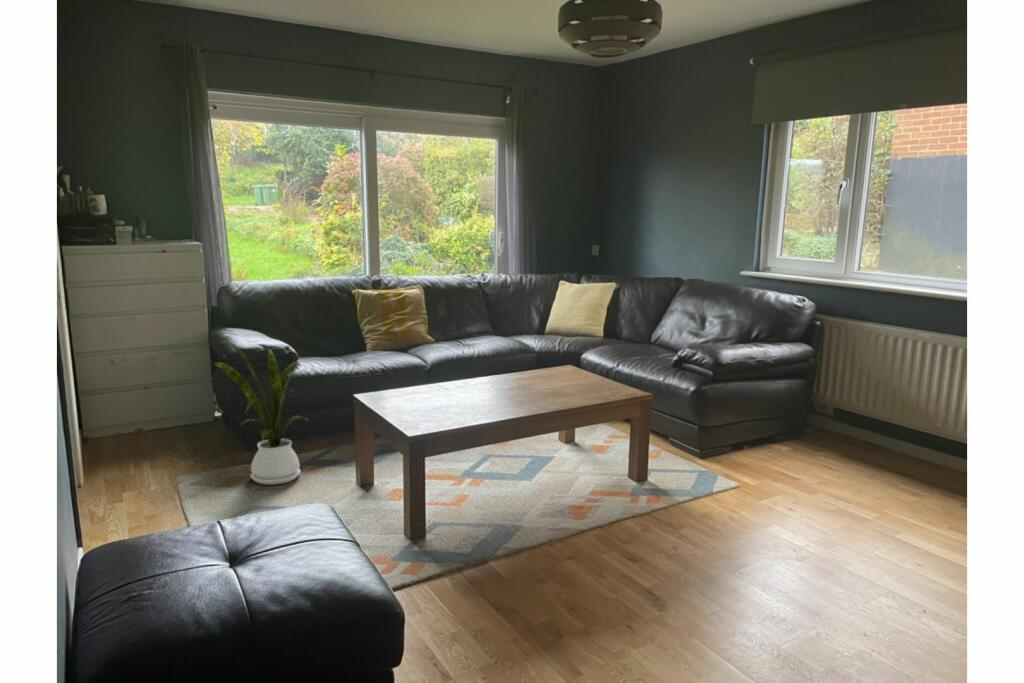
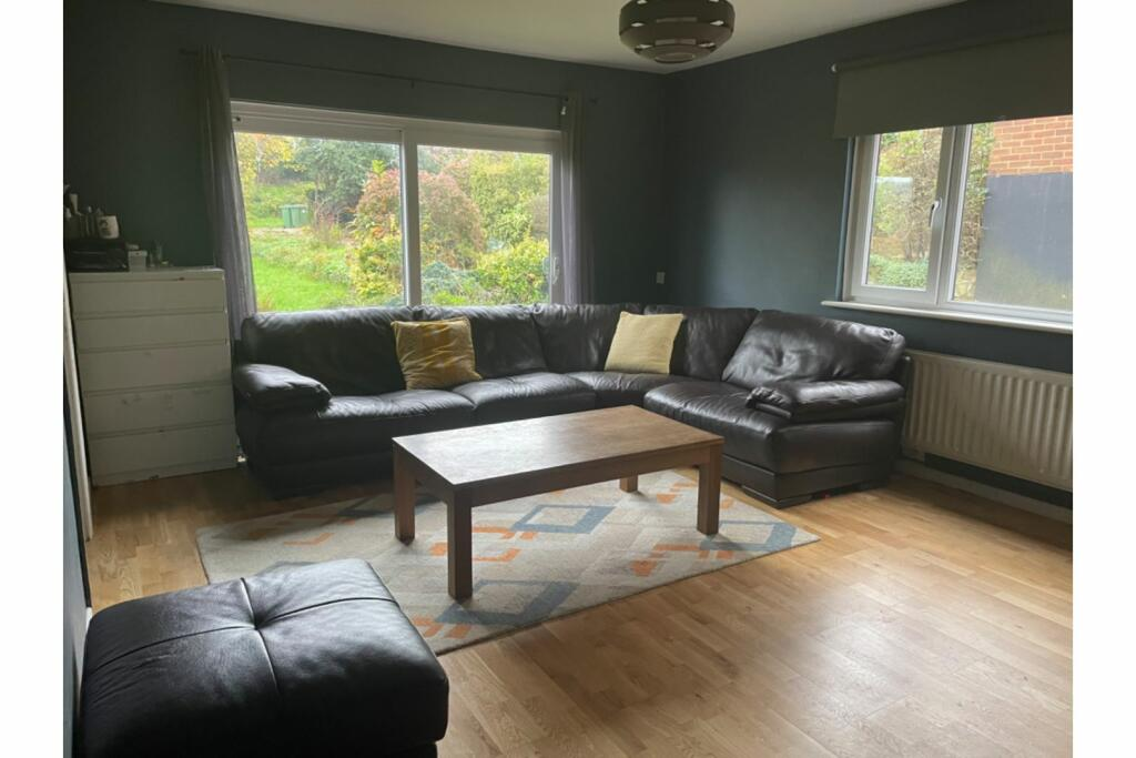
- house plant (267, 408)
